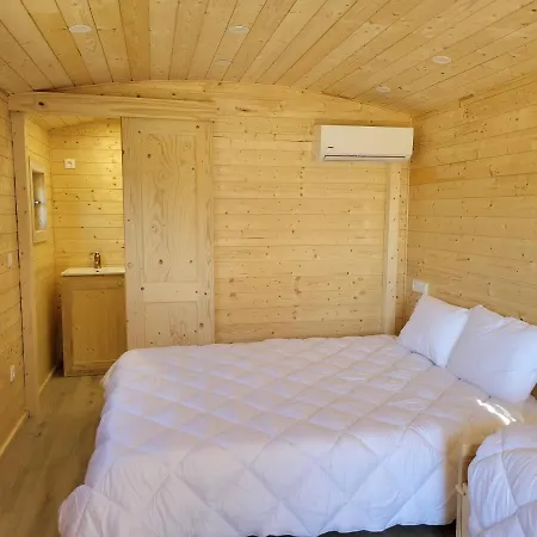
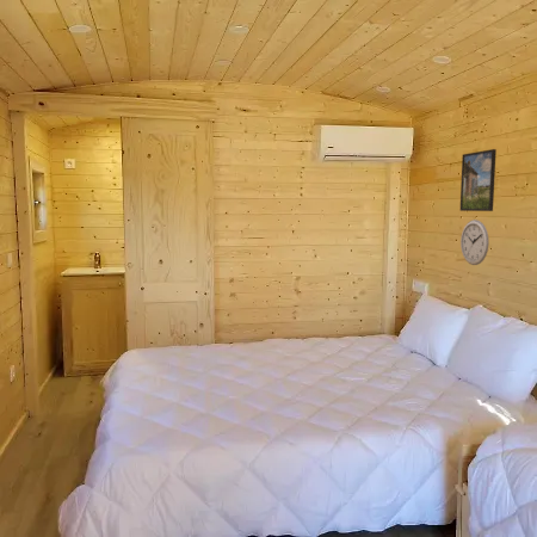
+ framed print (476, 181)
+ wall clock (473, 242)
